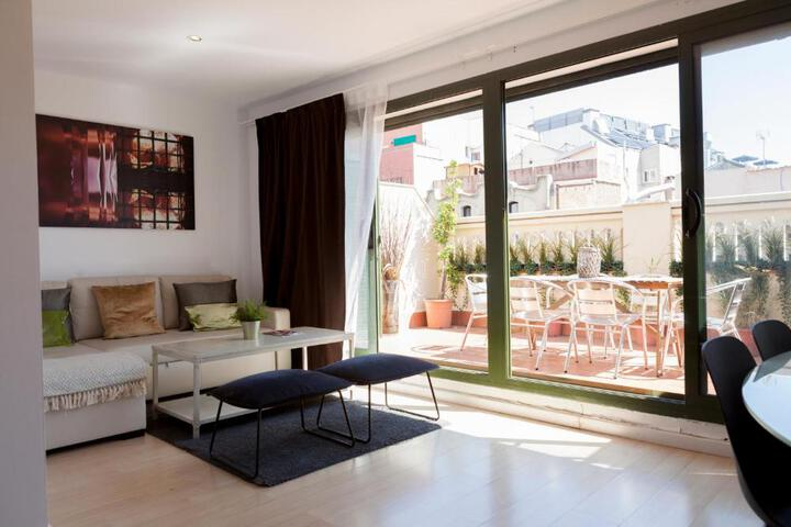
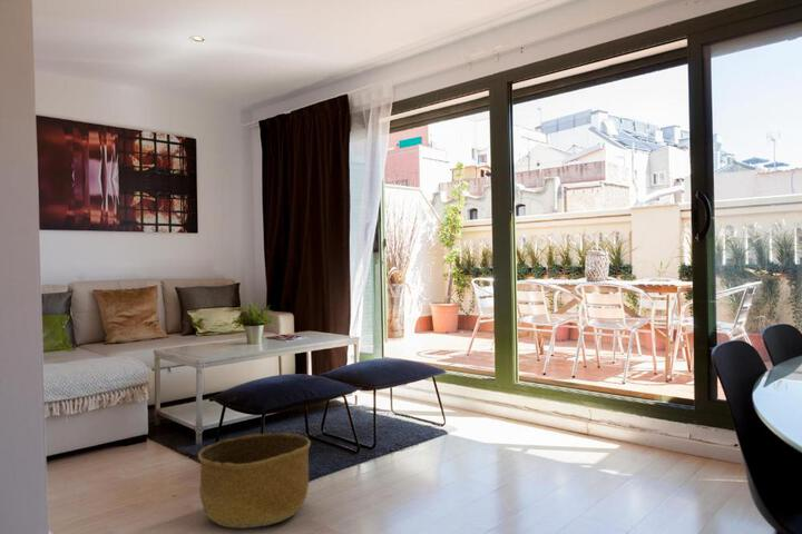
+ basket (256, 477)
